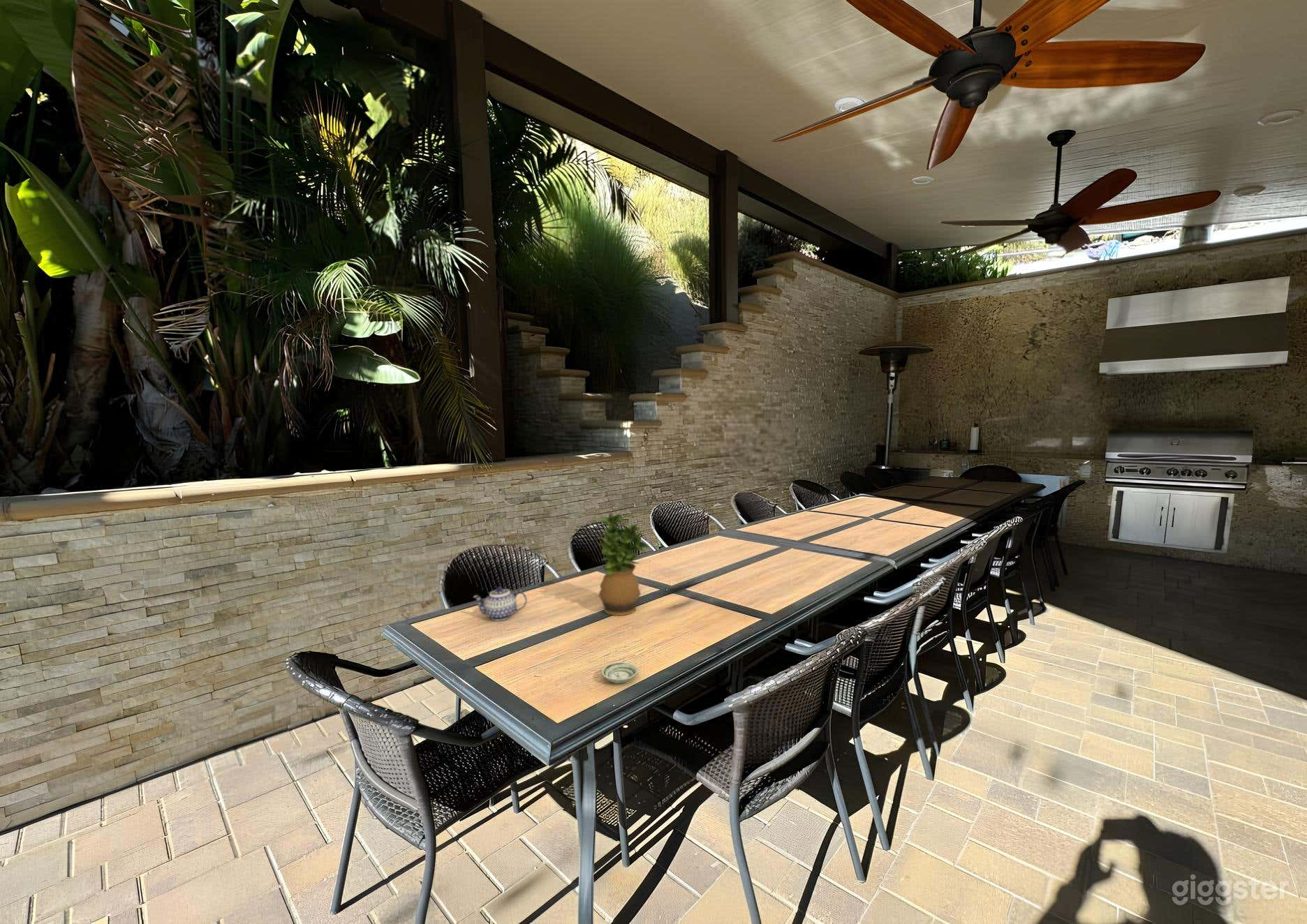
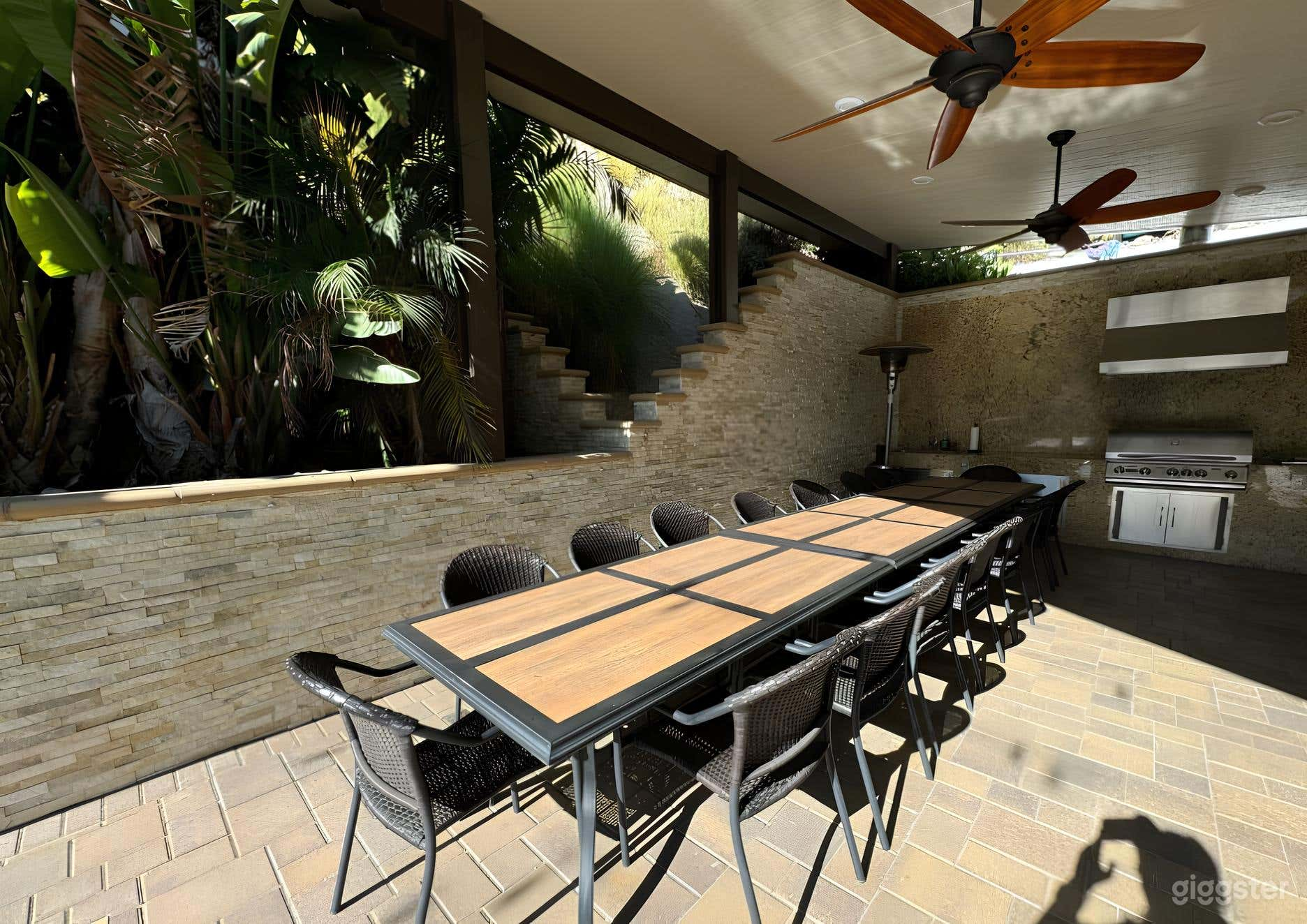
- saucer (619, 674)
- teapot (500, 602)
- potted plant (621, 562)
